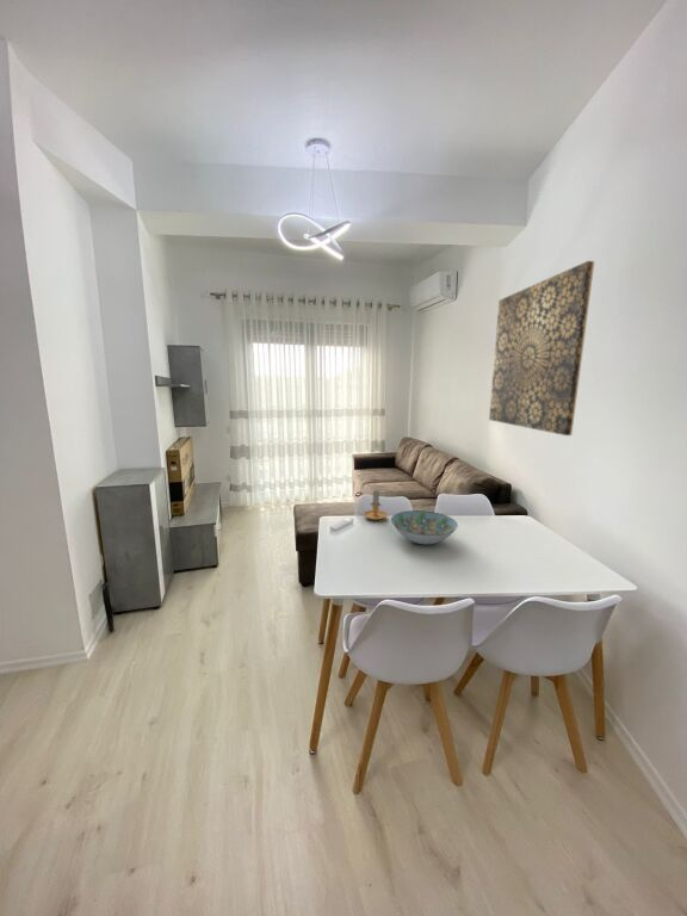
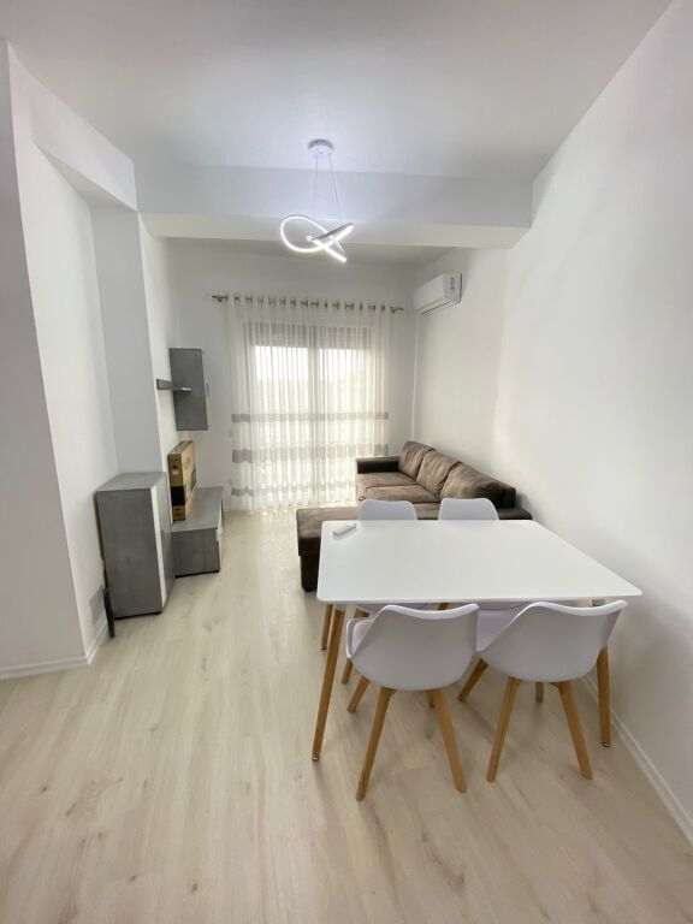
- decorative bowl (422, 531)
- wall art (530, 358)
- candle (372, 502)
